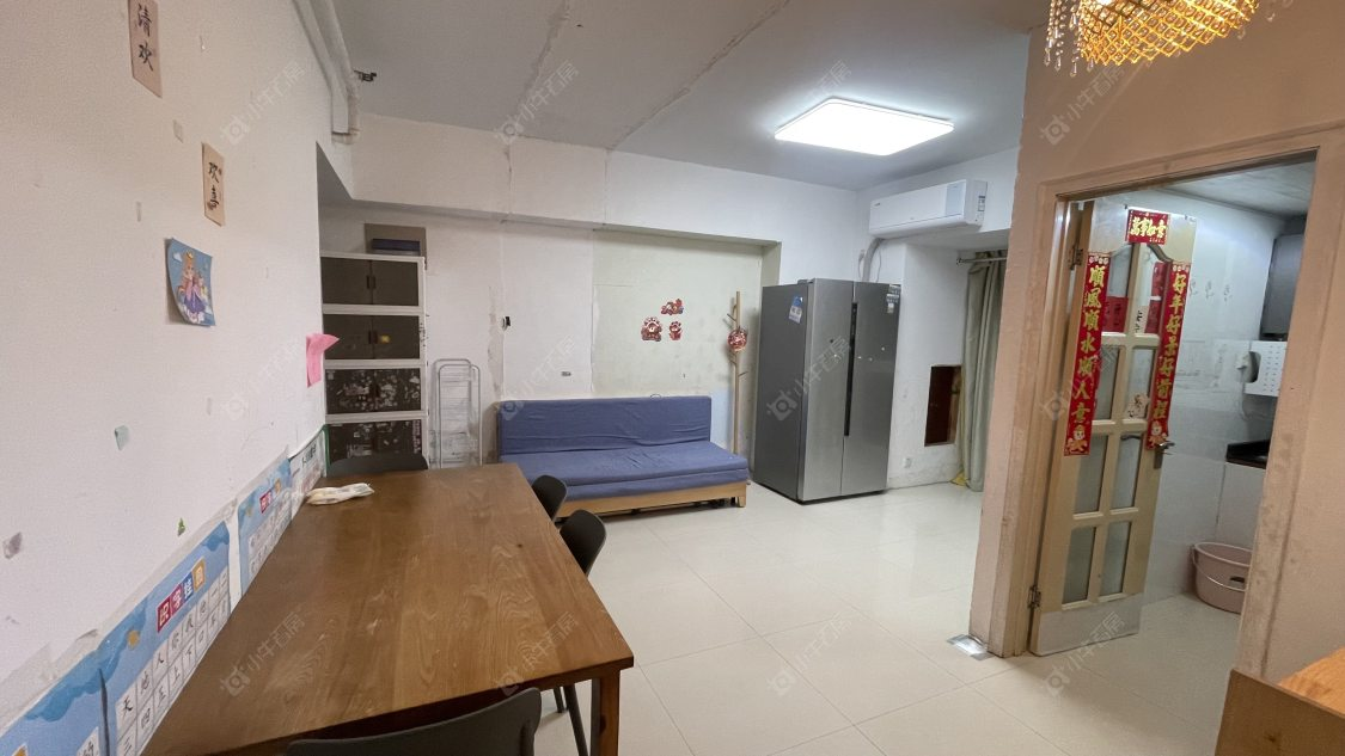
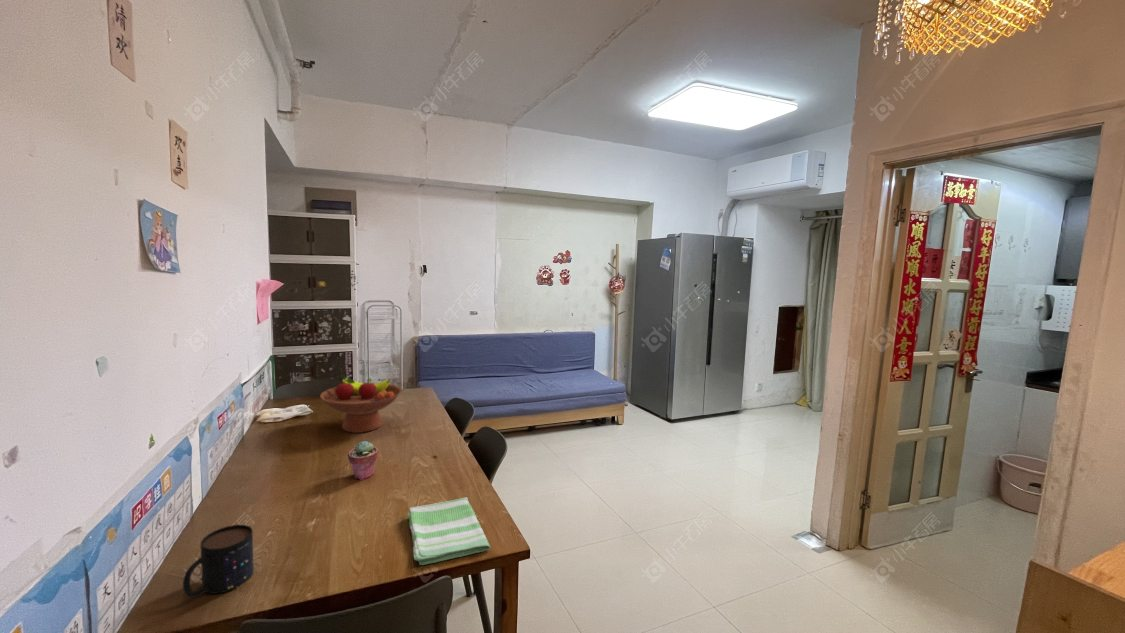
+ potted succulent (363, 458)
+ fruit bowl (362, 402)
+ dish towel (445, 527)
+ mug (217, 564)
